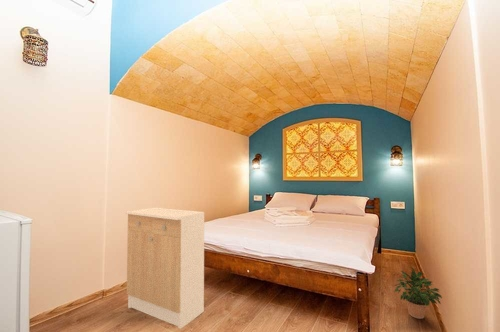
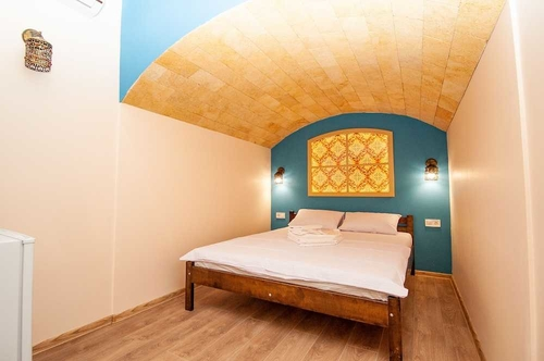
- potted plant (416, 294)
- cabinet (164, 260)
